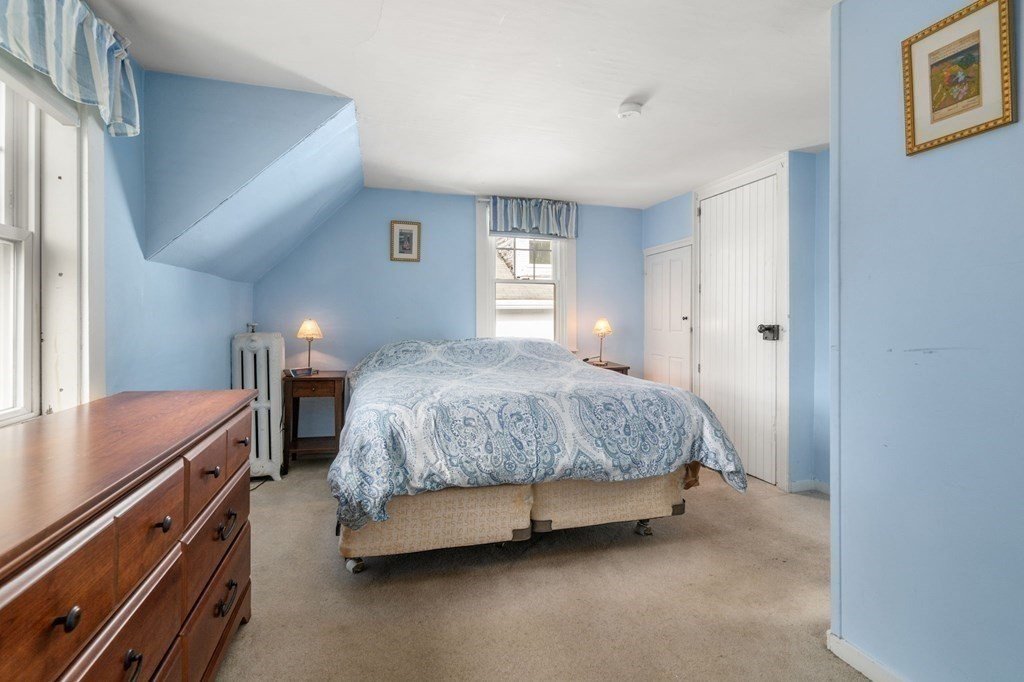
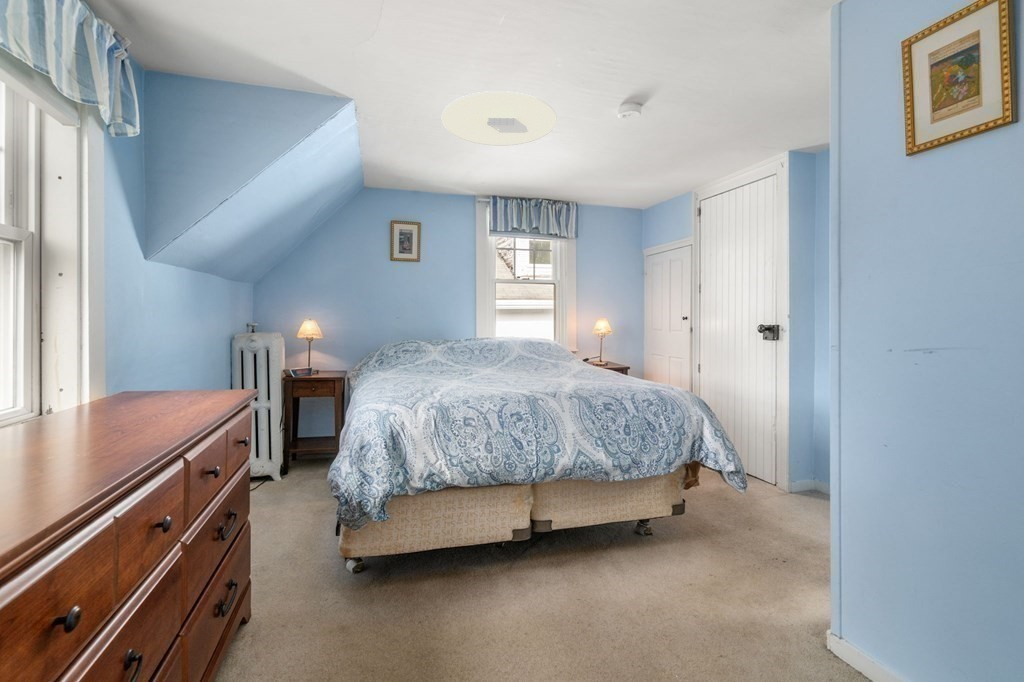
+ ceiling light (499, 116)
